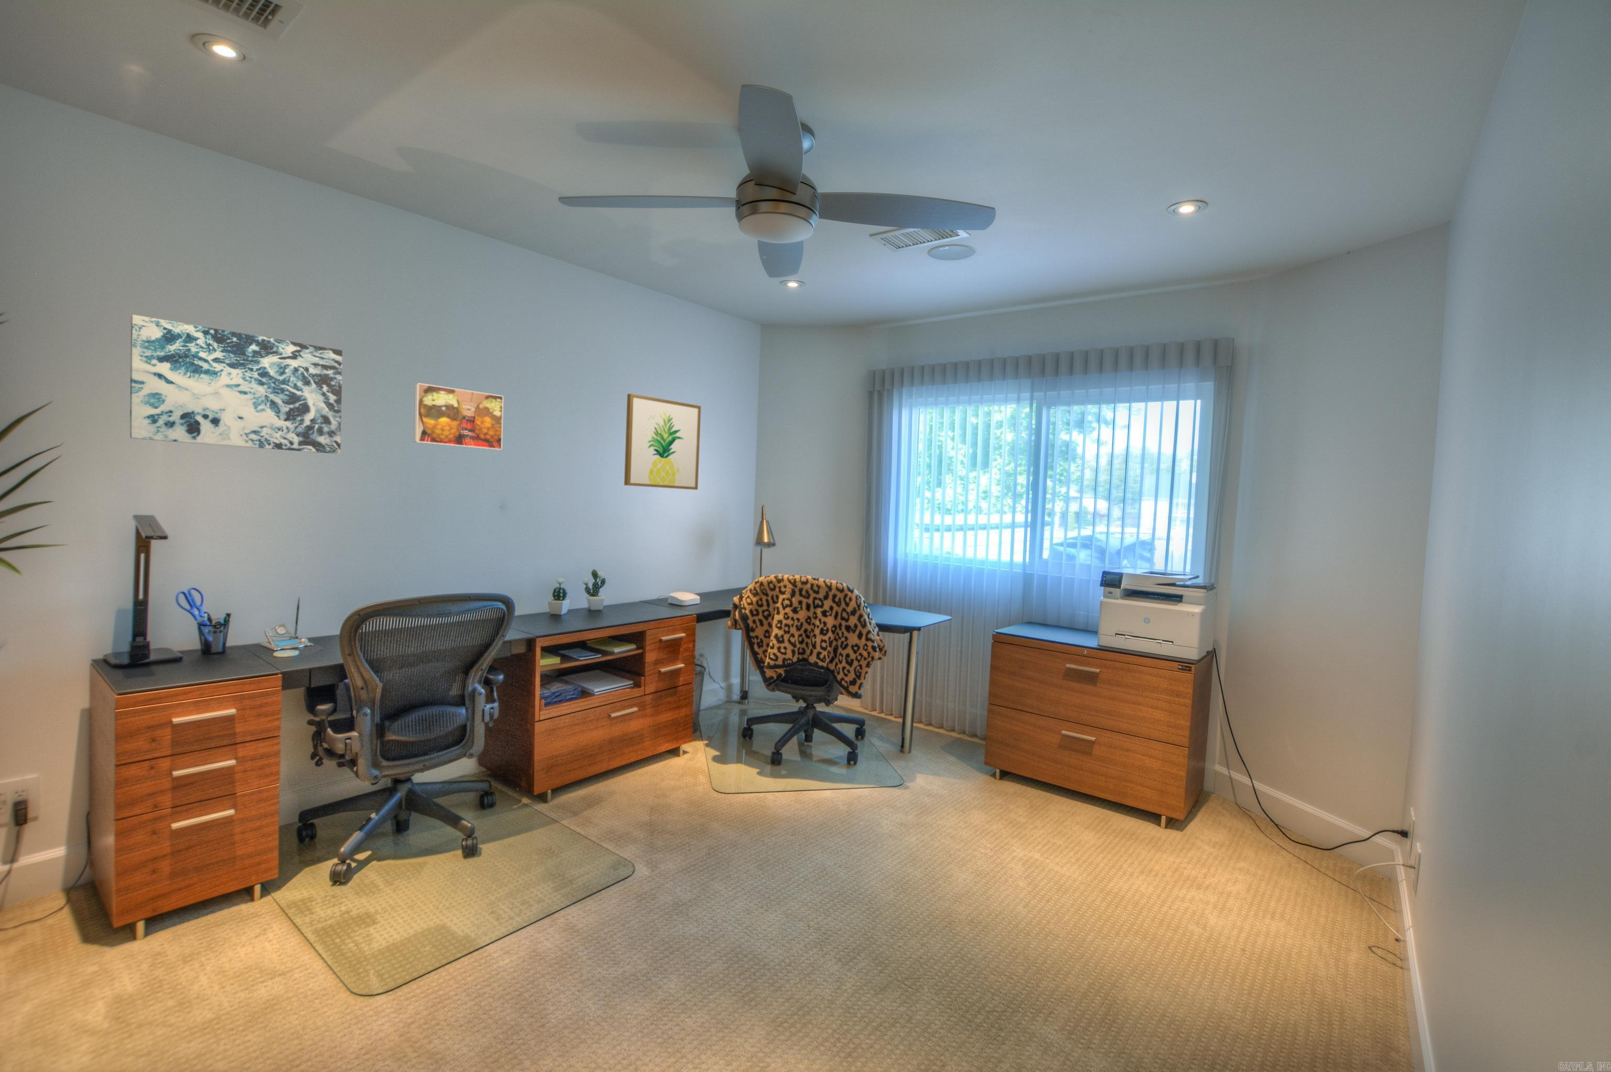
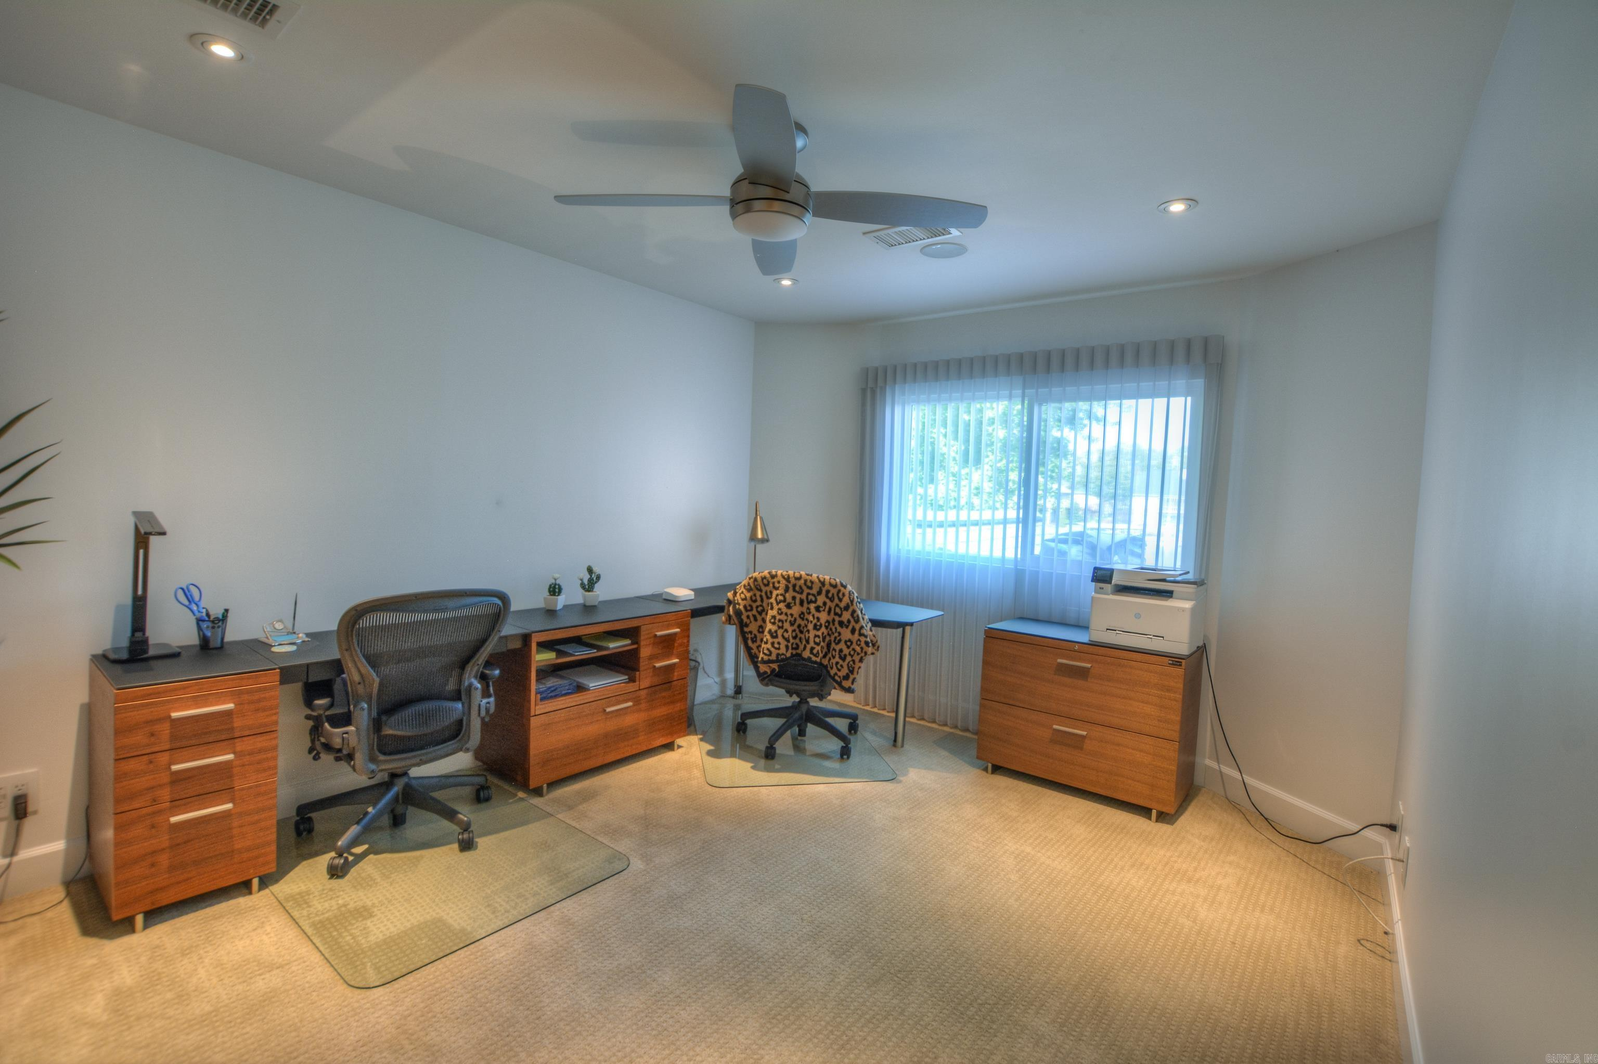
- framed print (460, 418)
- wall art (244, 390)
- wall art (664, 444)
